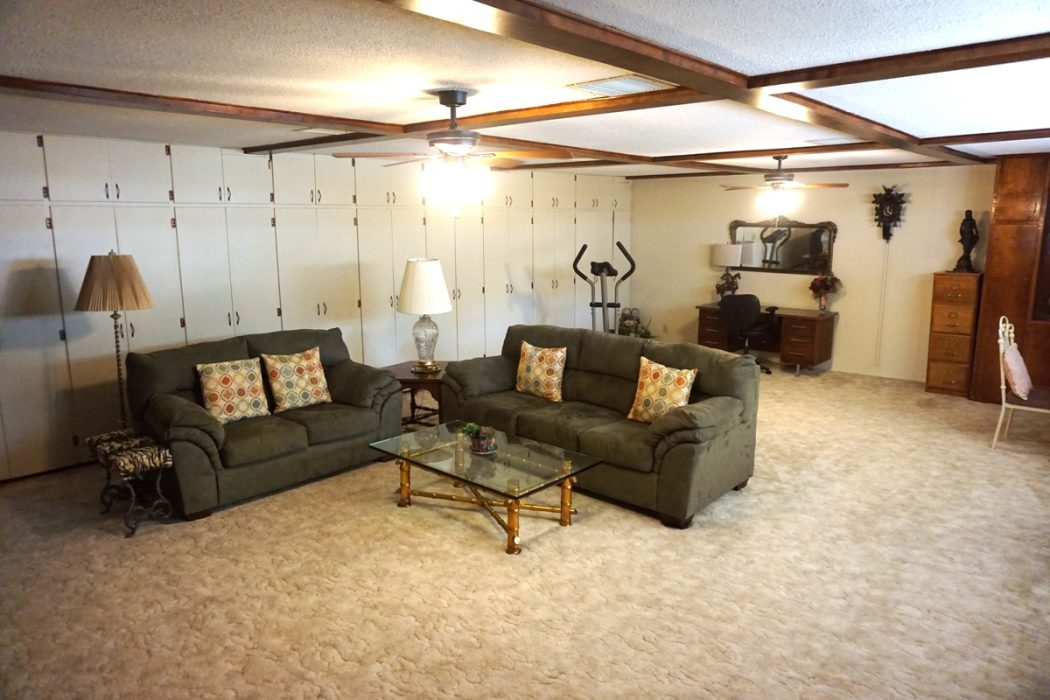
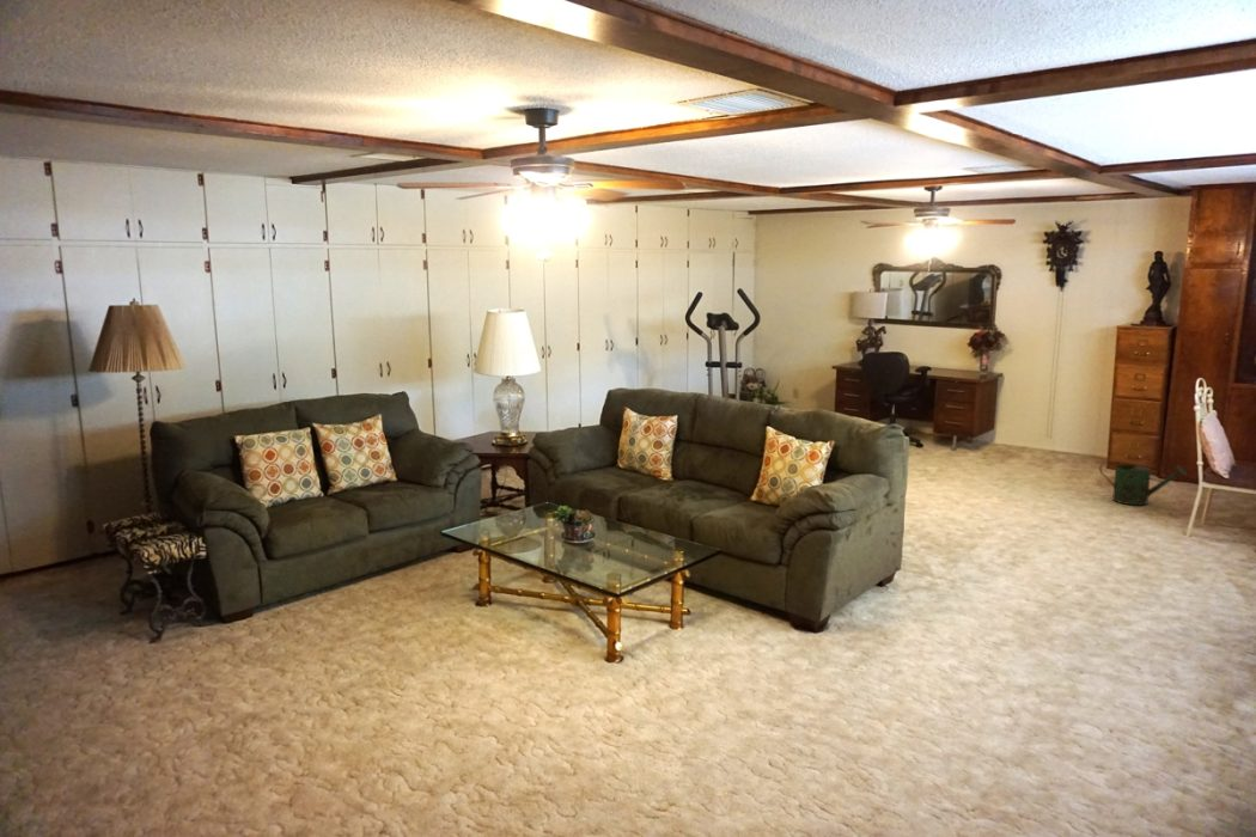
+ watering can (1141, 482)
